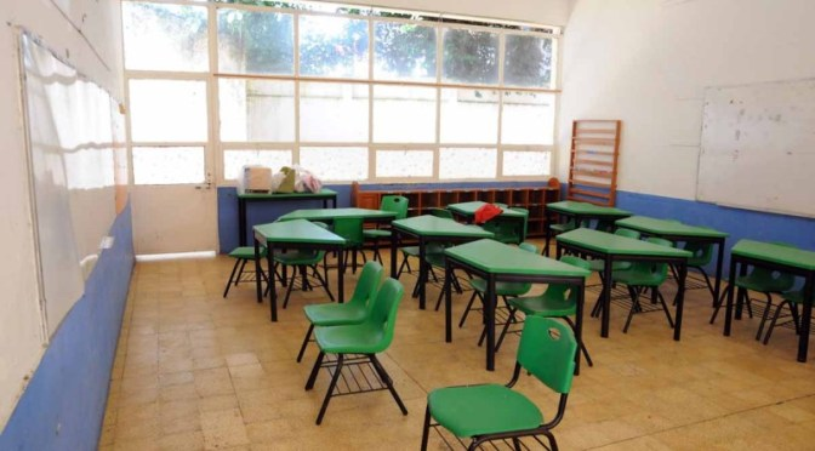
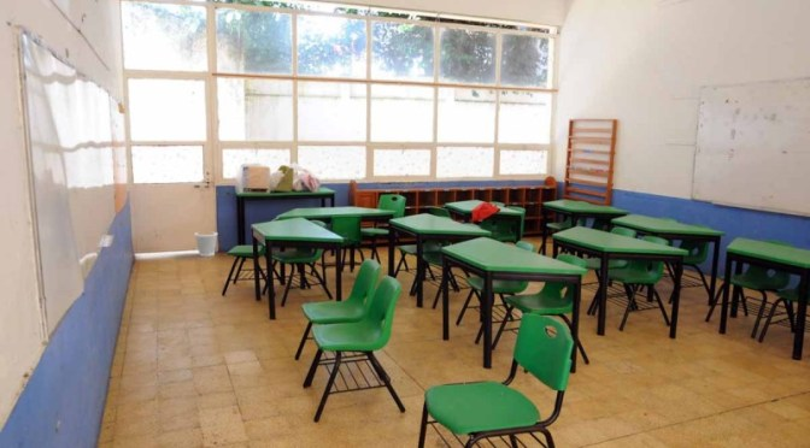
+ wastebasket (206, 243)
